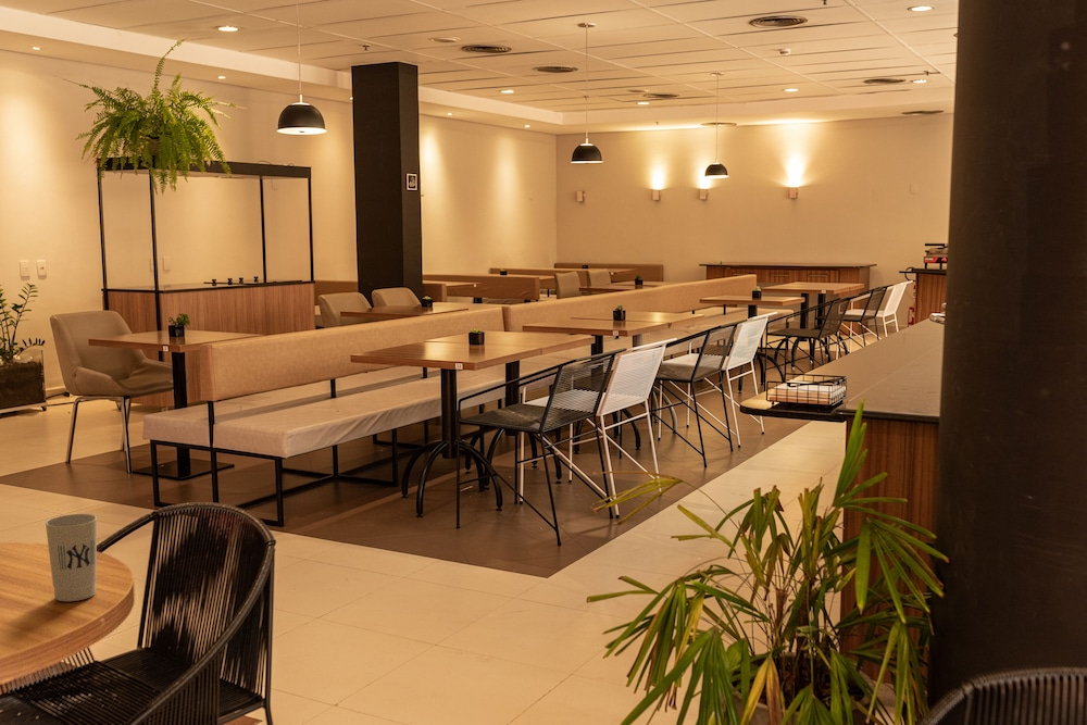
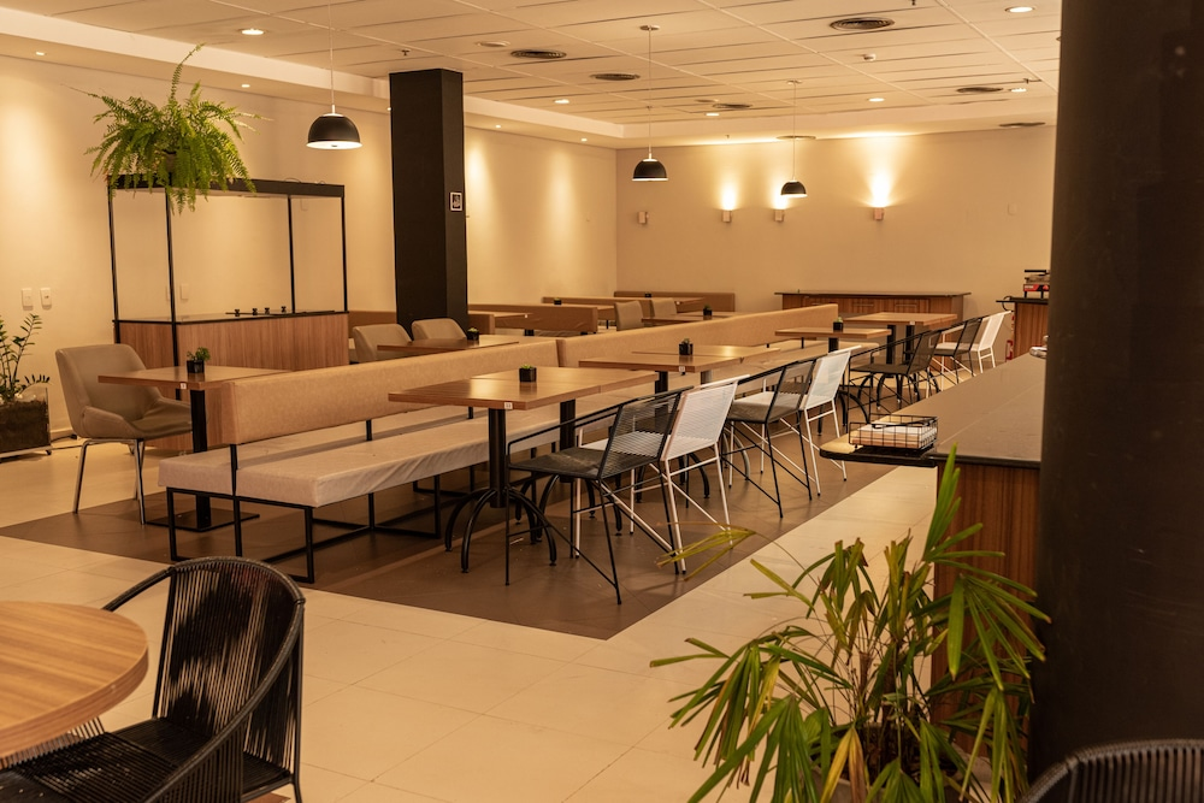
- cup (73, 558)
